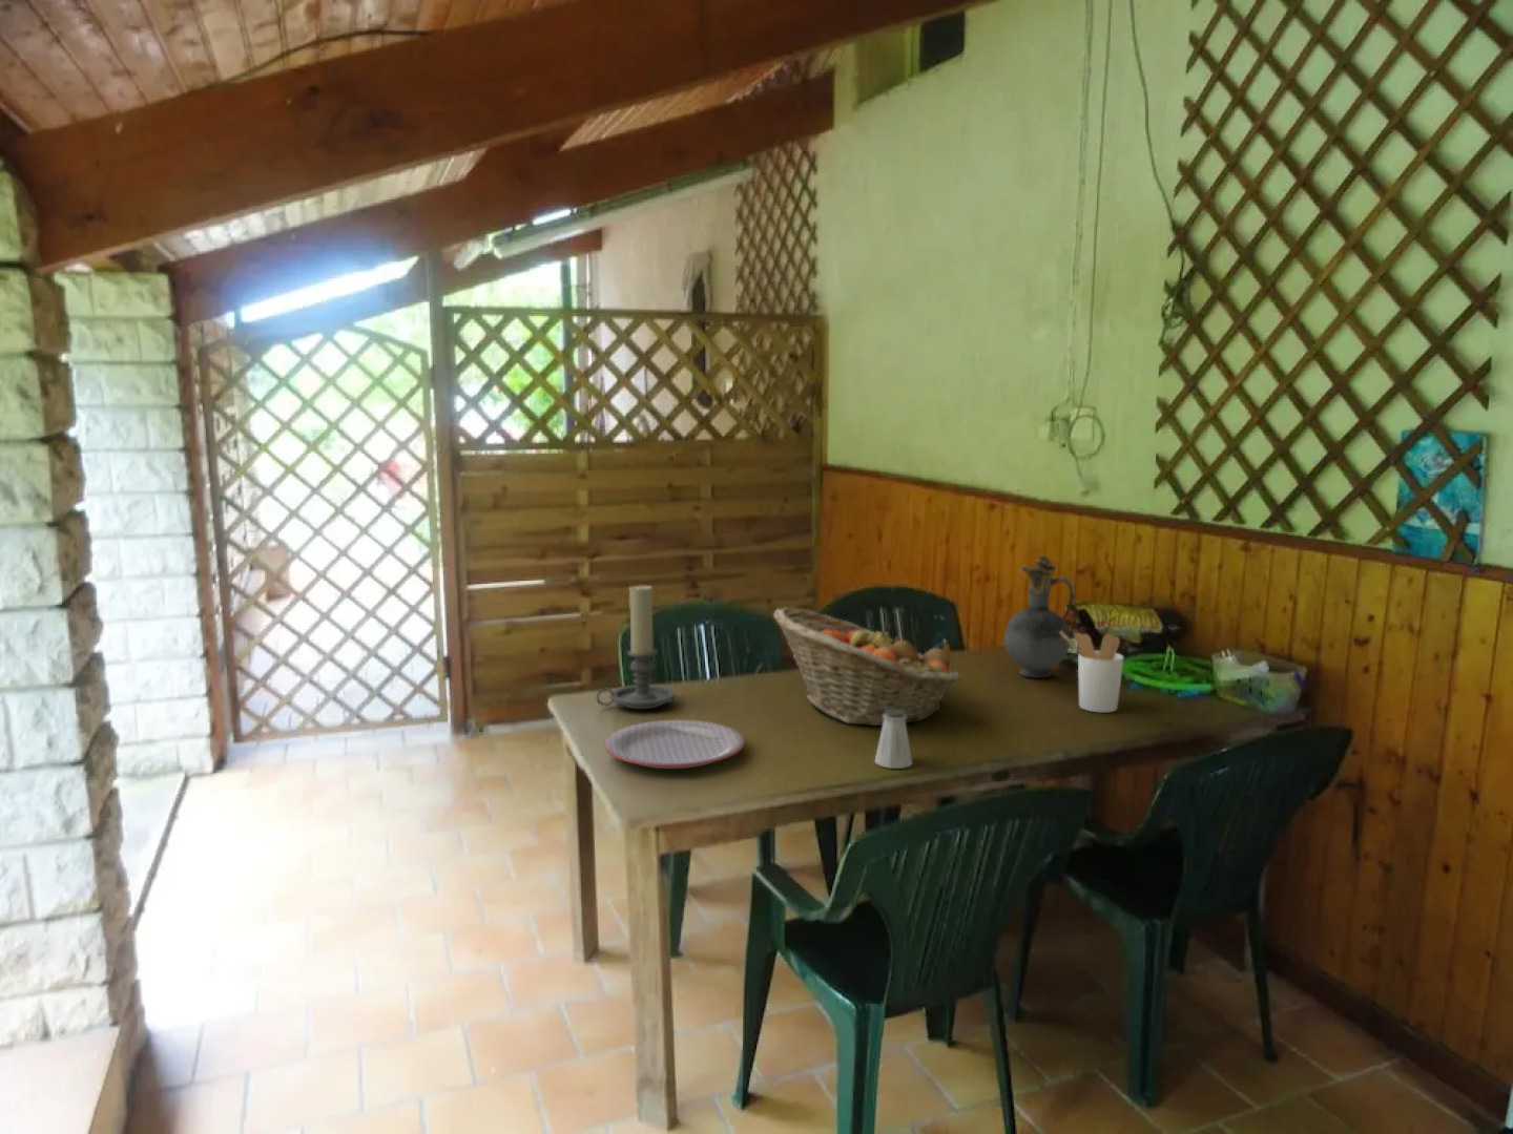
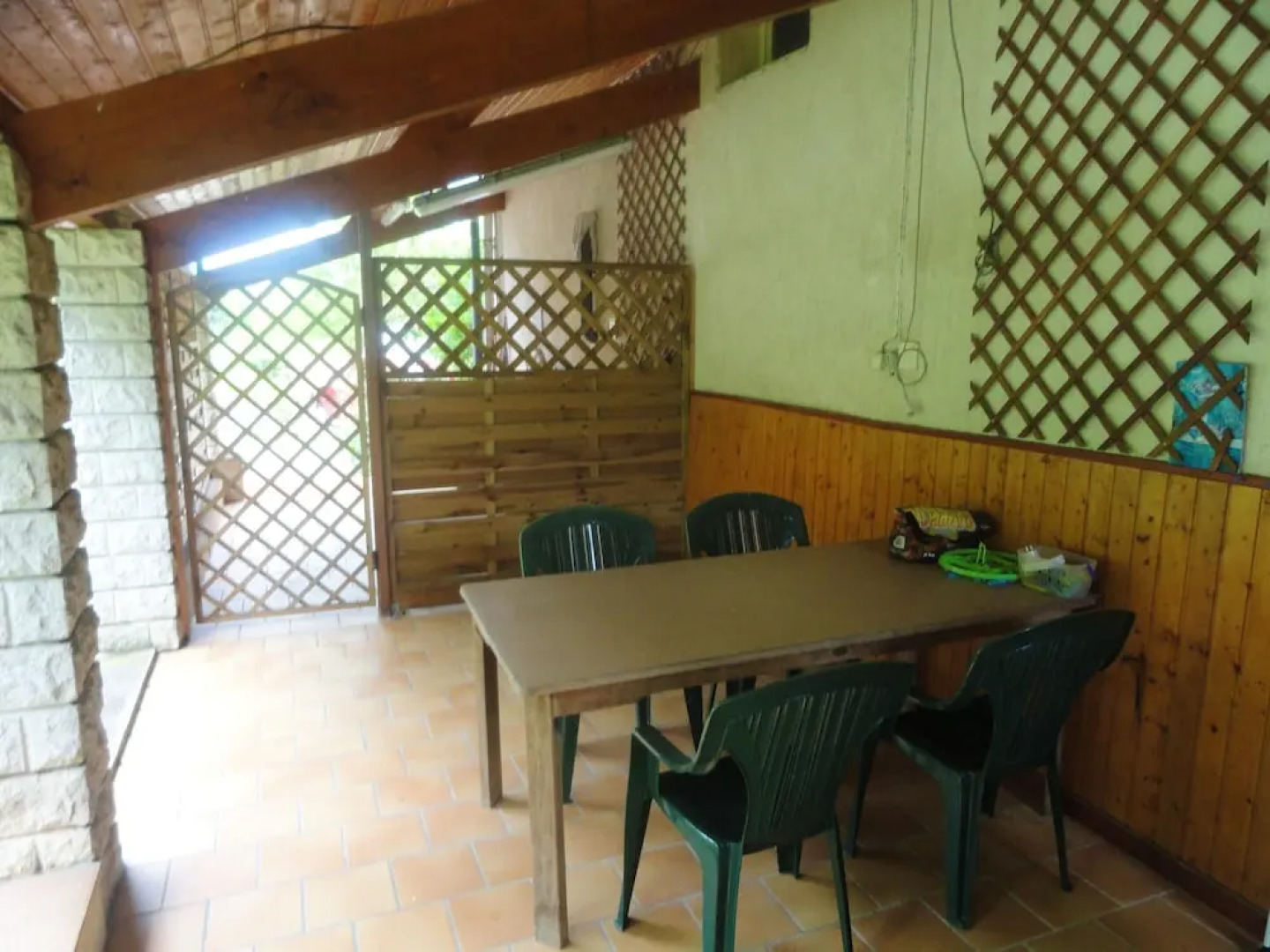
- pitcher (1044, 616)
- fruit basket (863, 660)
- candle holder (635, 644)
- saltshaker (895, 736)
- plate (674, 746)
- utensil holder (1089, 669)
